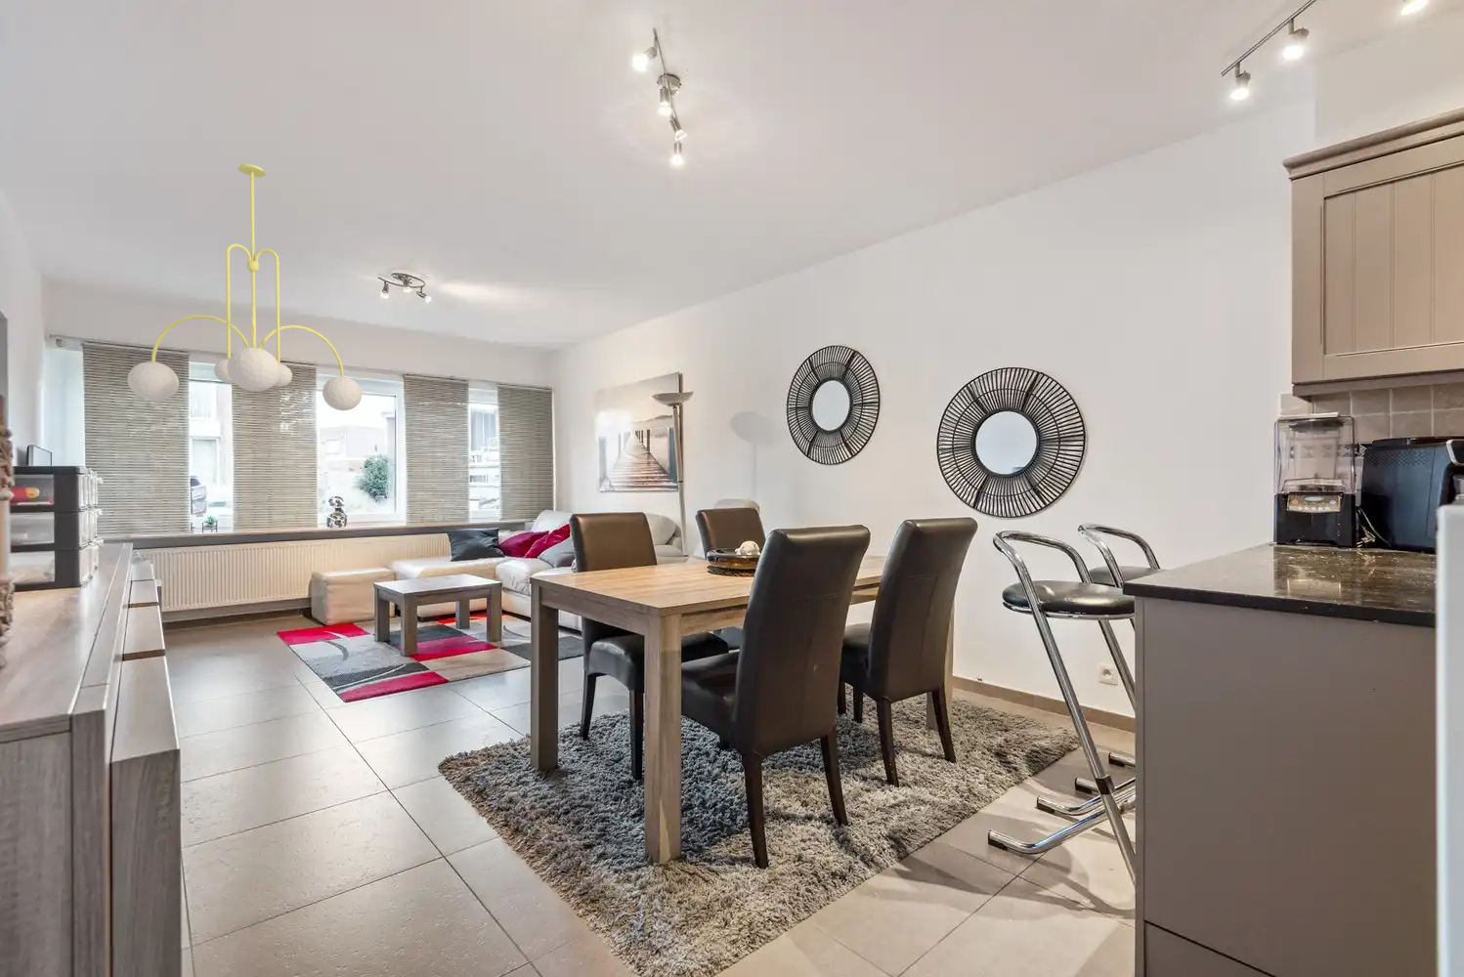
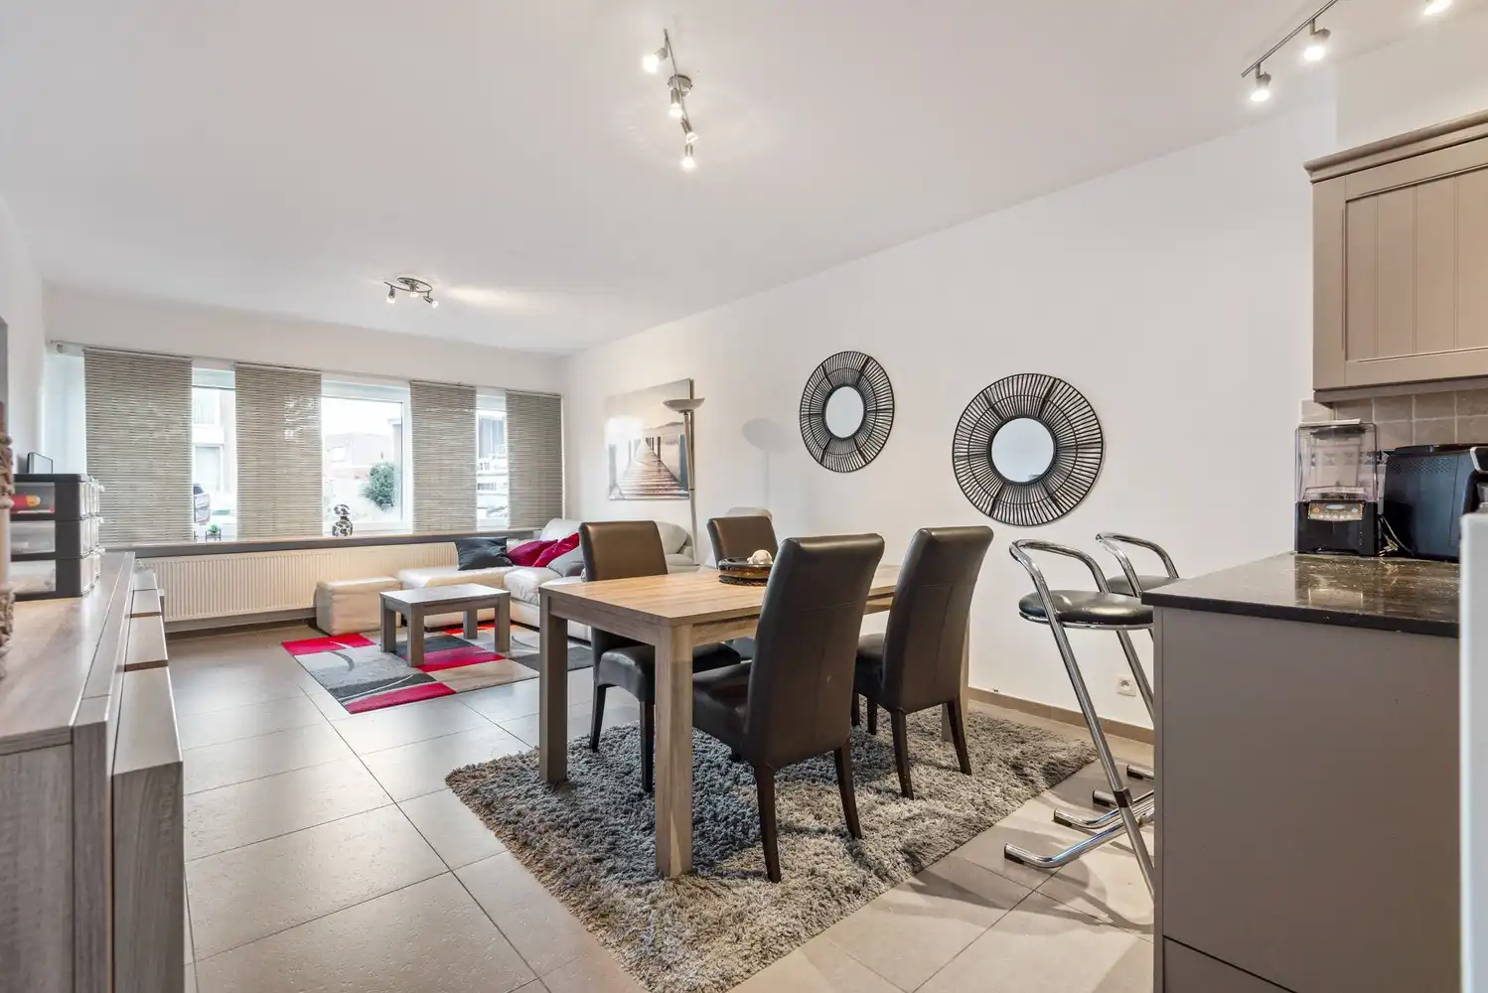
- chandelier (252, 278)
